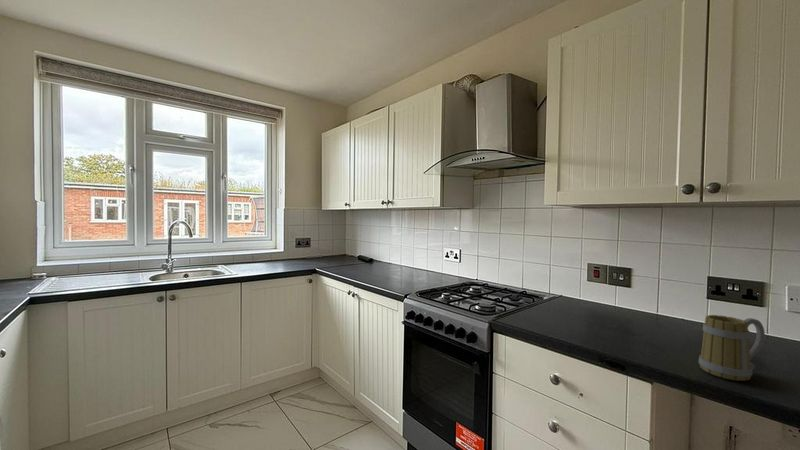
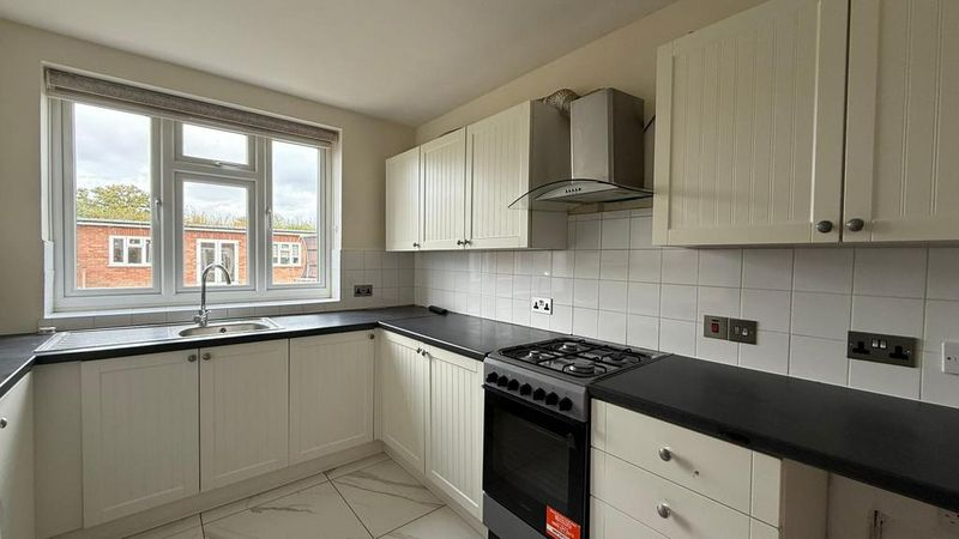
- mug (733, 346)
